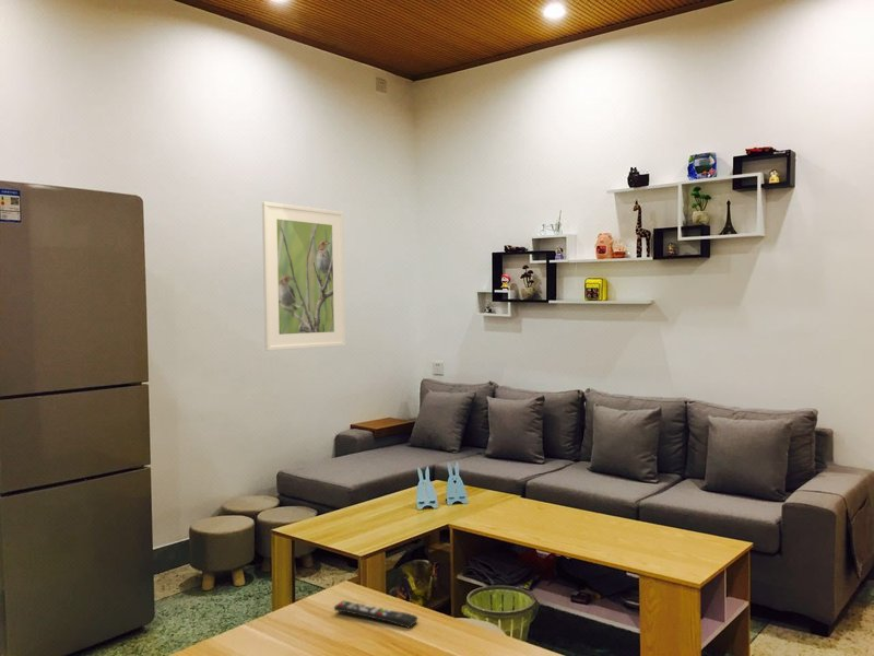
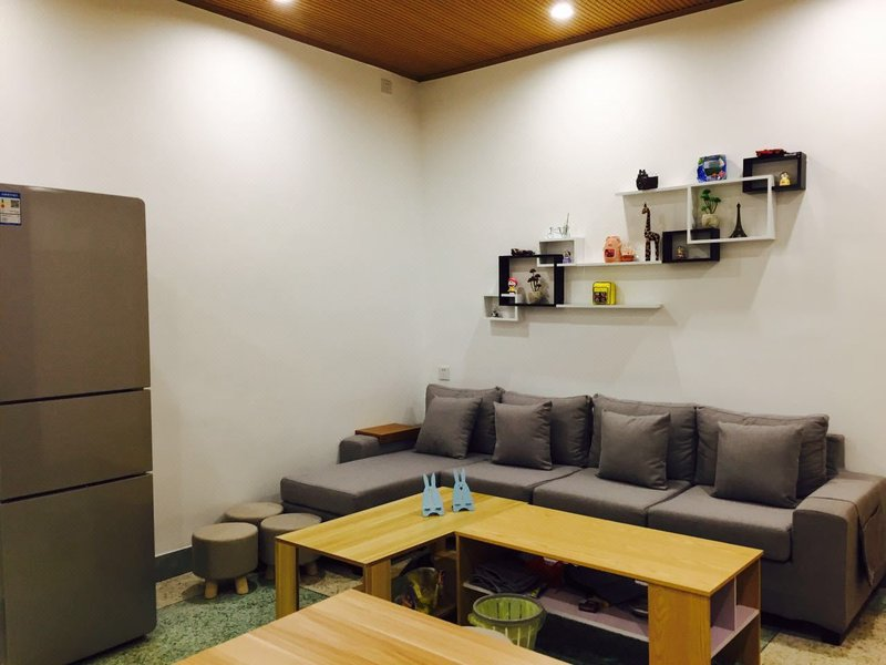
- remote control (375, 613)
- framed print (306, 277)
